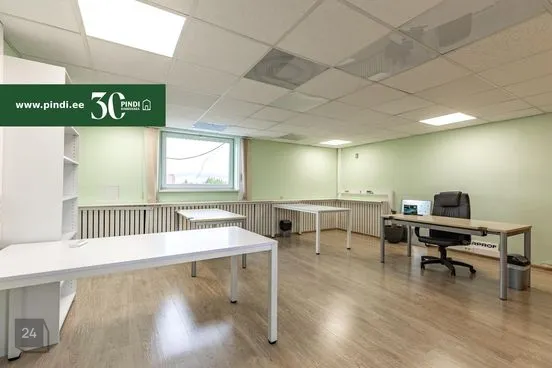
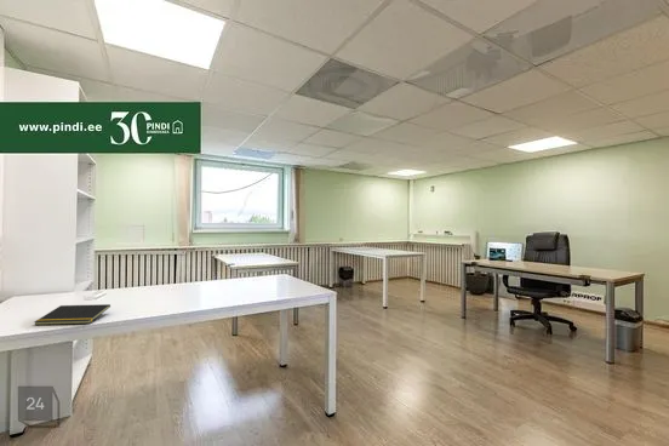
+ notepad (74, 314)
